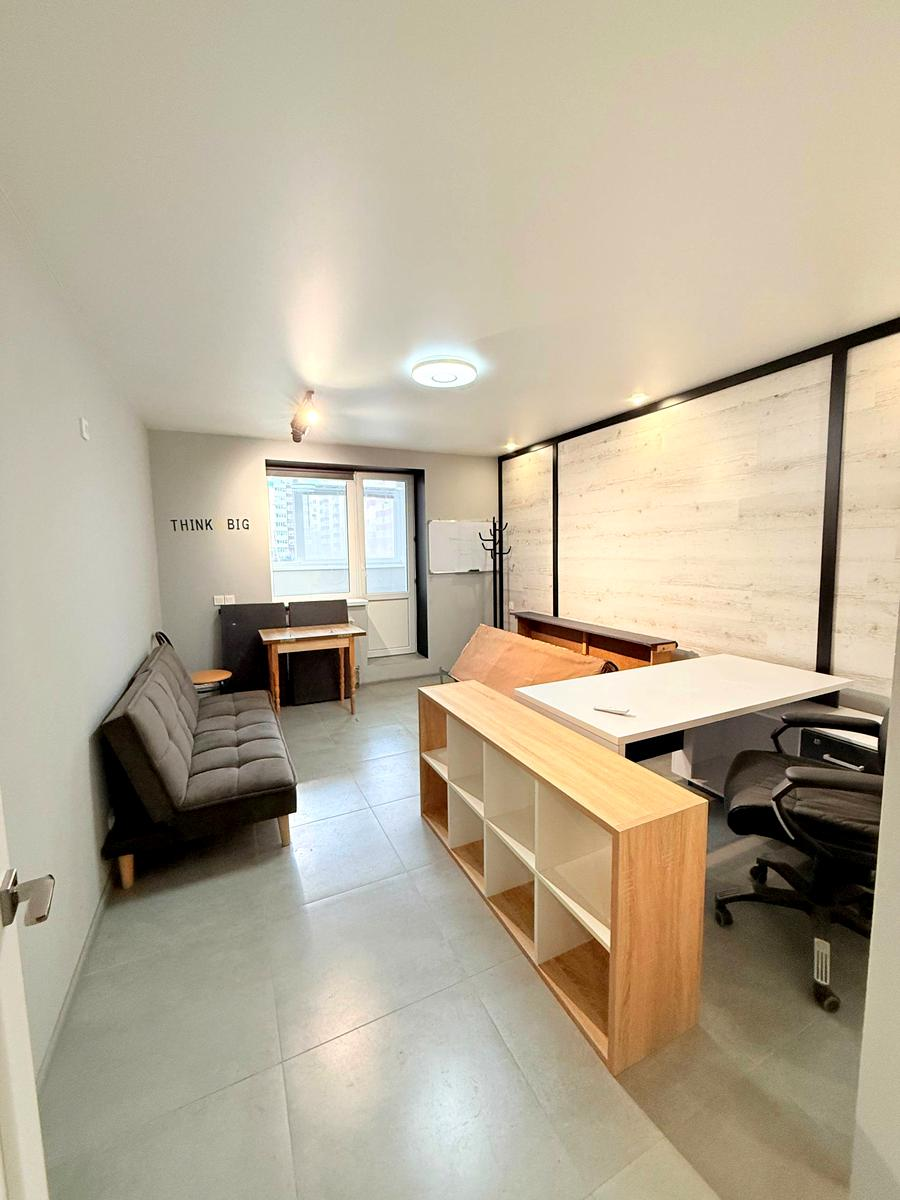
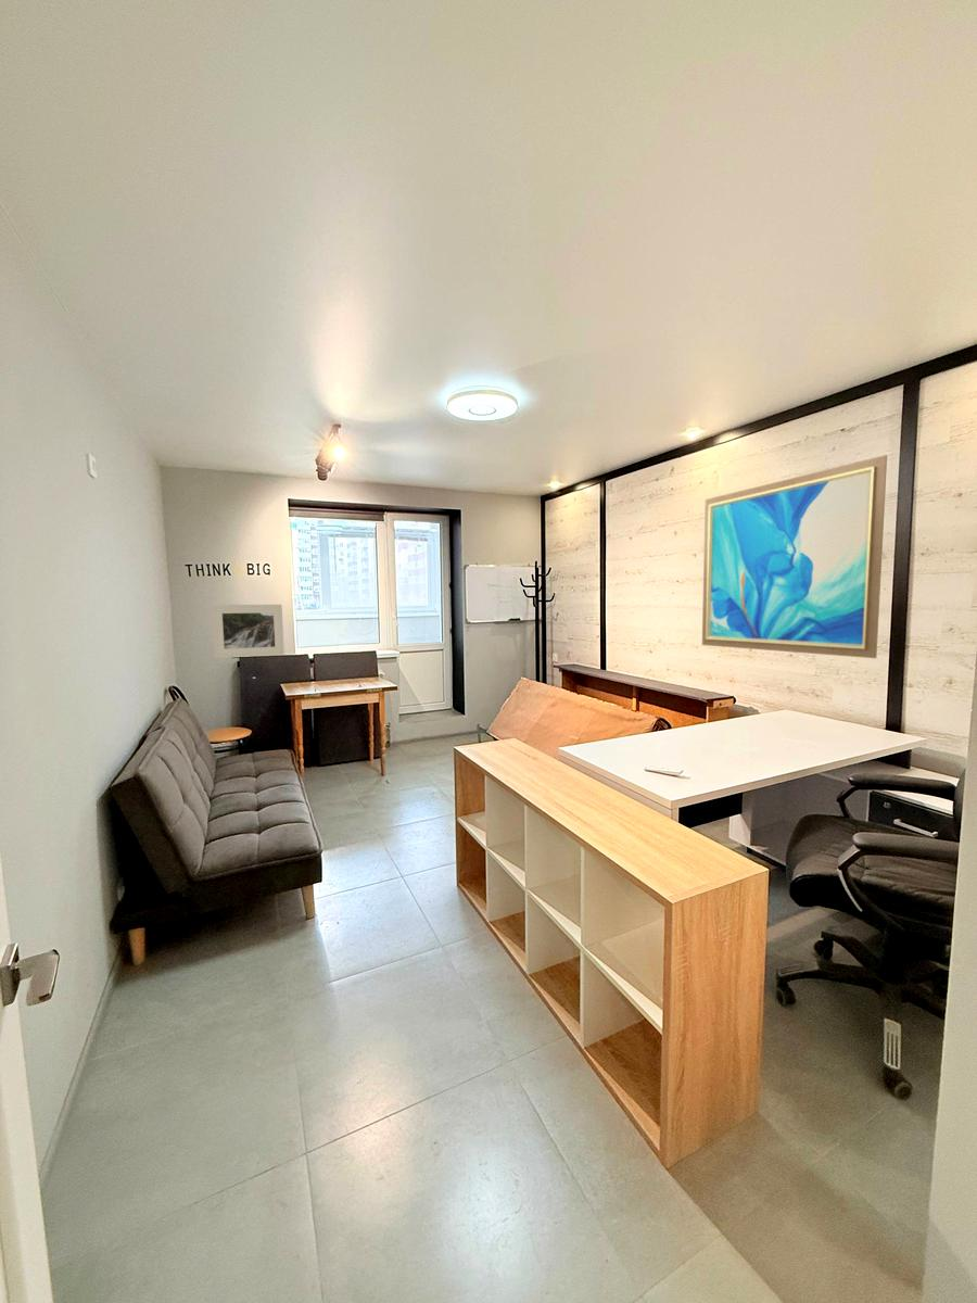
+ wall art (777, 567)
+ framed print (249, 630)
